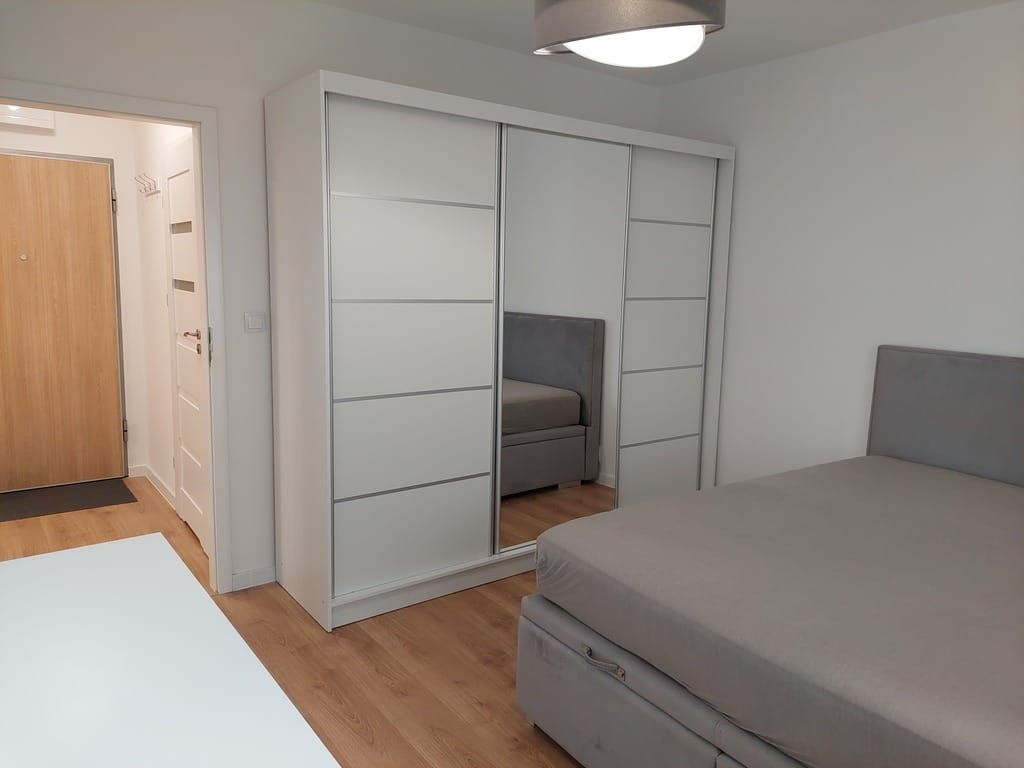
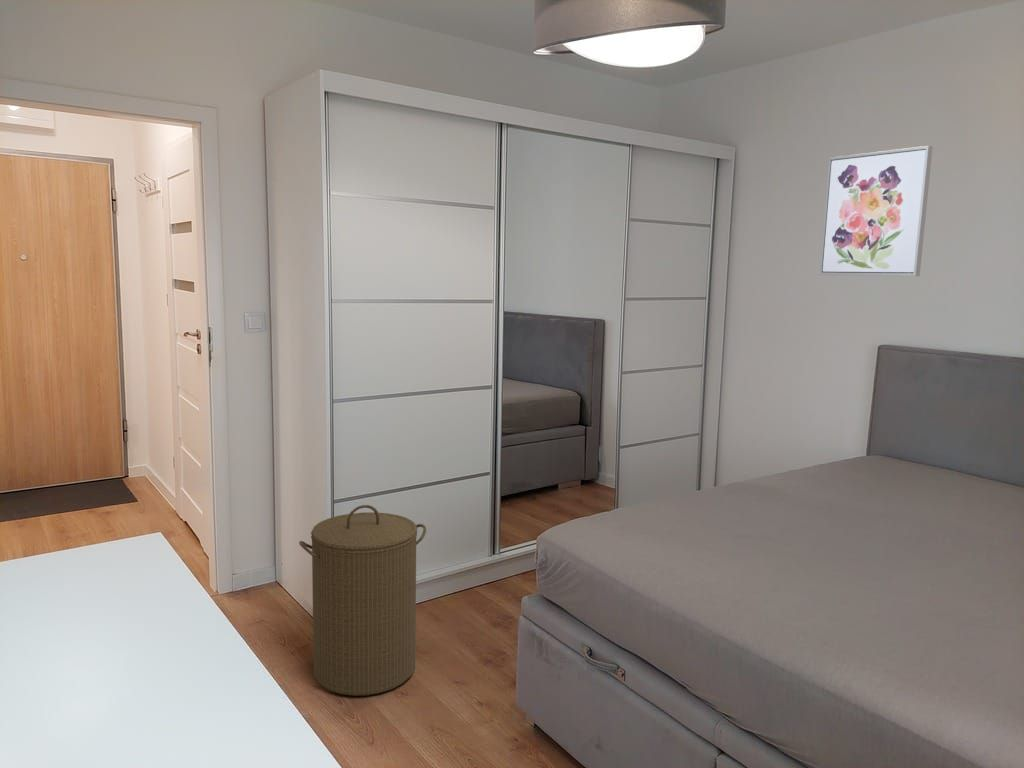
+ wall art (872, 214)
+ laundry hamper (365, 588)
